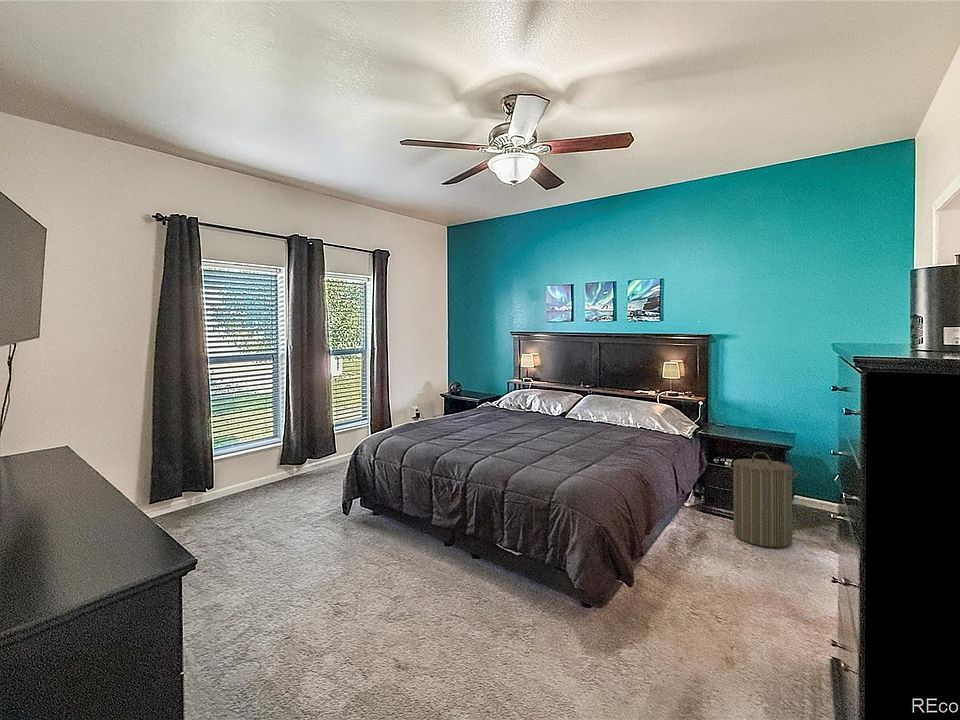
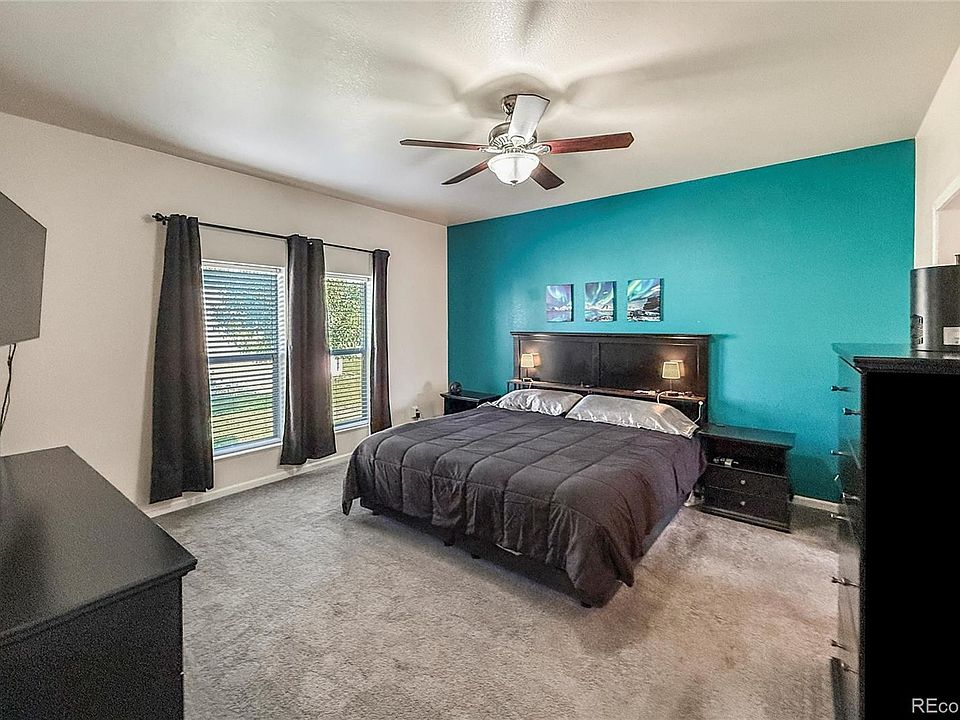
- laundry hamper (762, 494)
